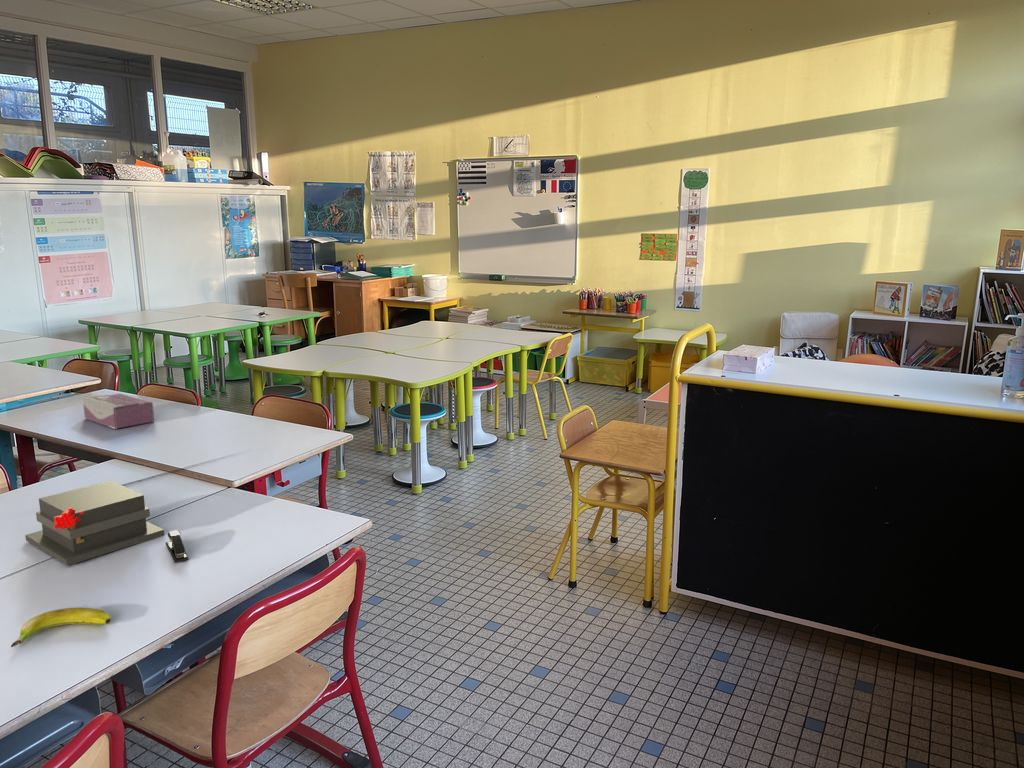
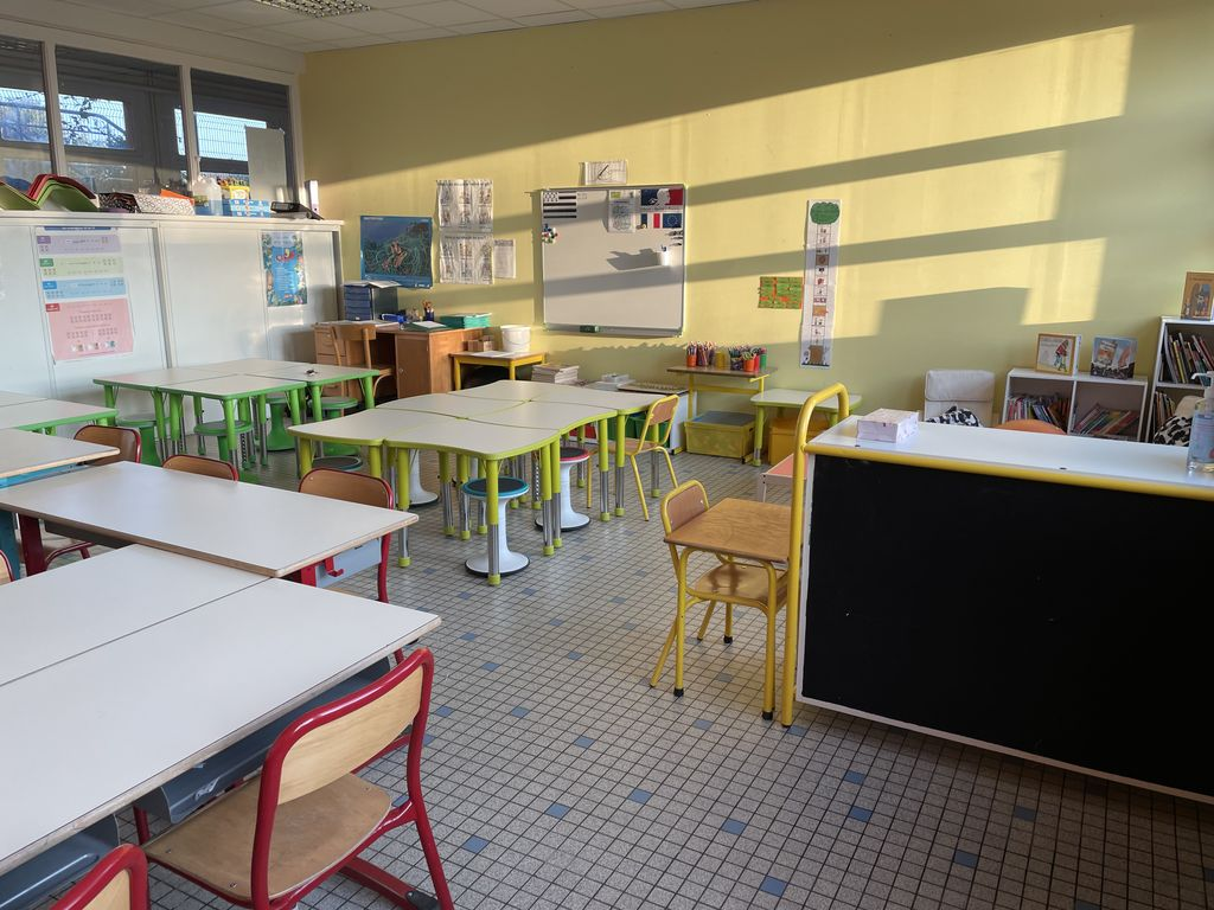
- book (92, 514)
- tissue box (118, 409)
- stapler (176, 544)
- banana (62, 622)
